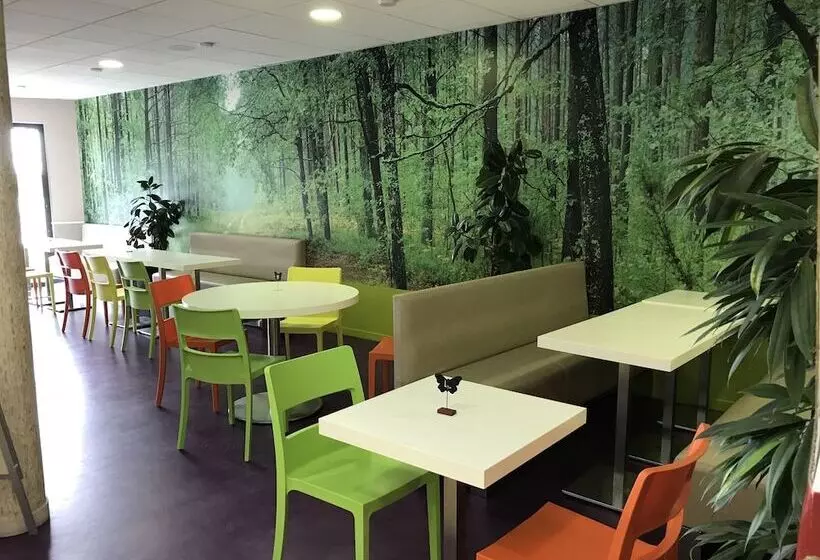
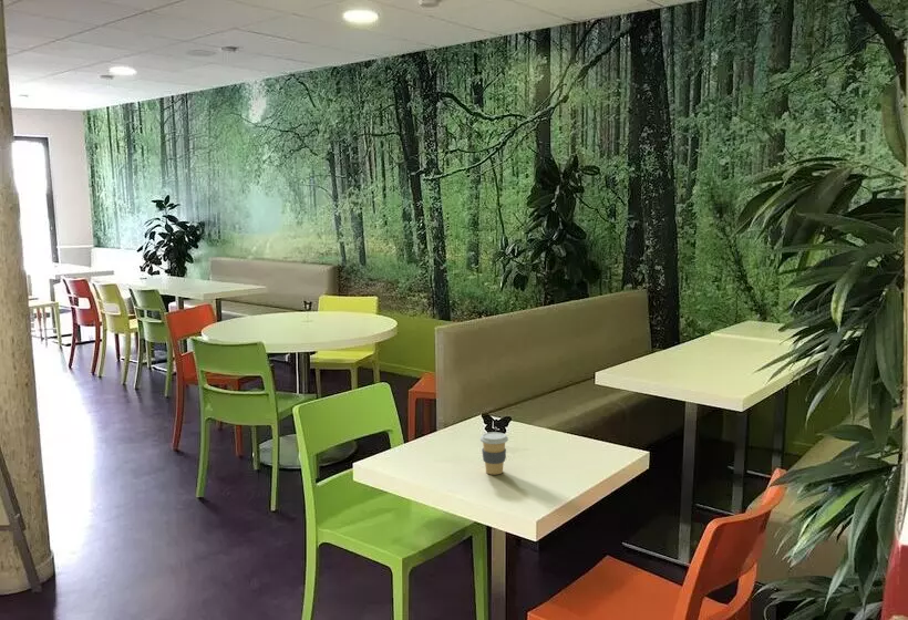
+ coffee cup (494, 453)
